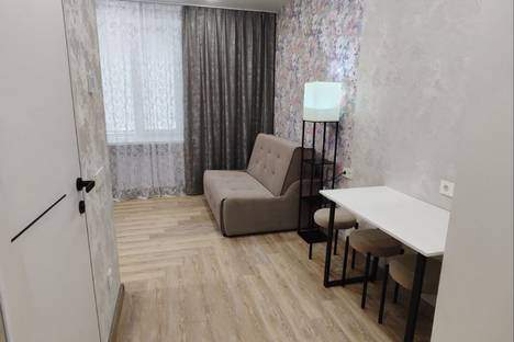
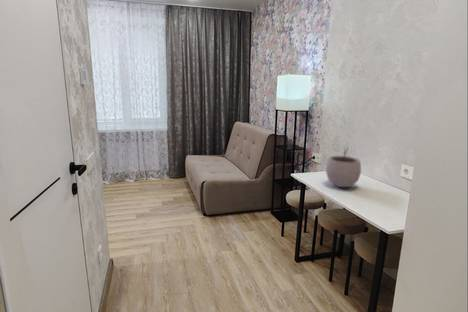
+ plant pot (343, 166)
